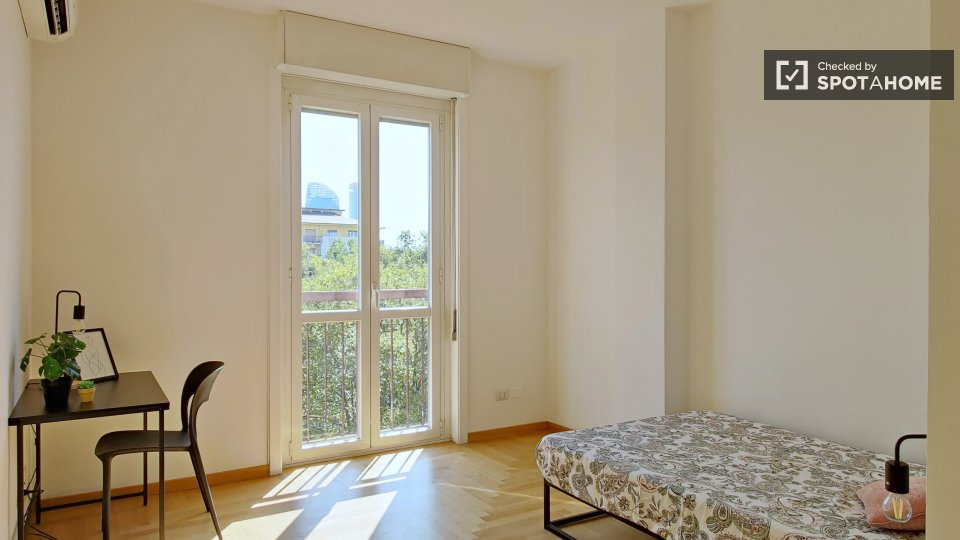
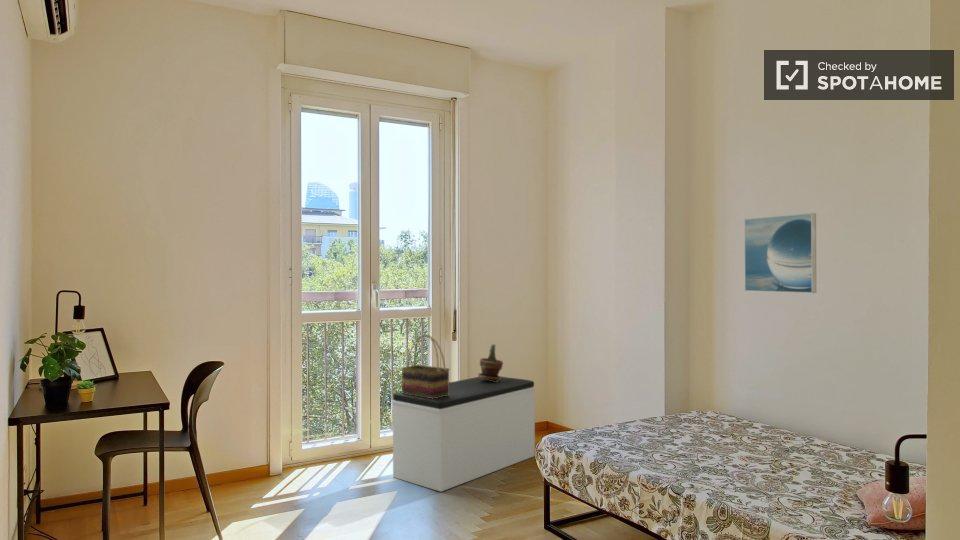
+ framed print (778, 254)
+ bench (467, 425)
+ potted plant (490, 361)
+ woven basket (423, 365)
